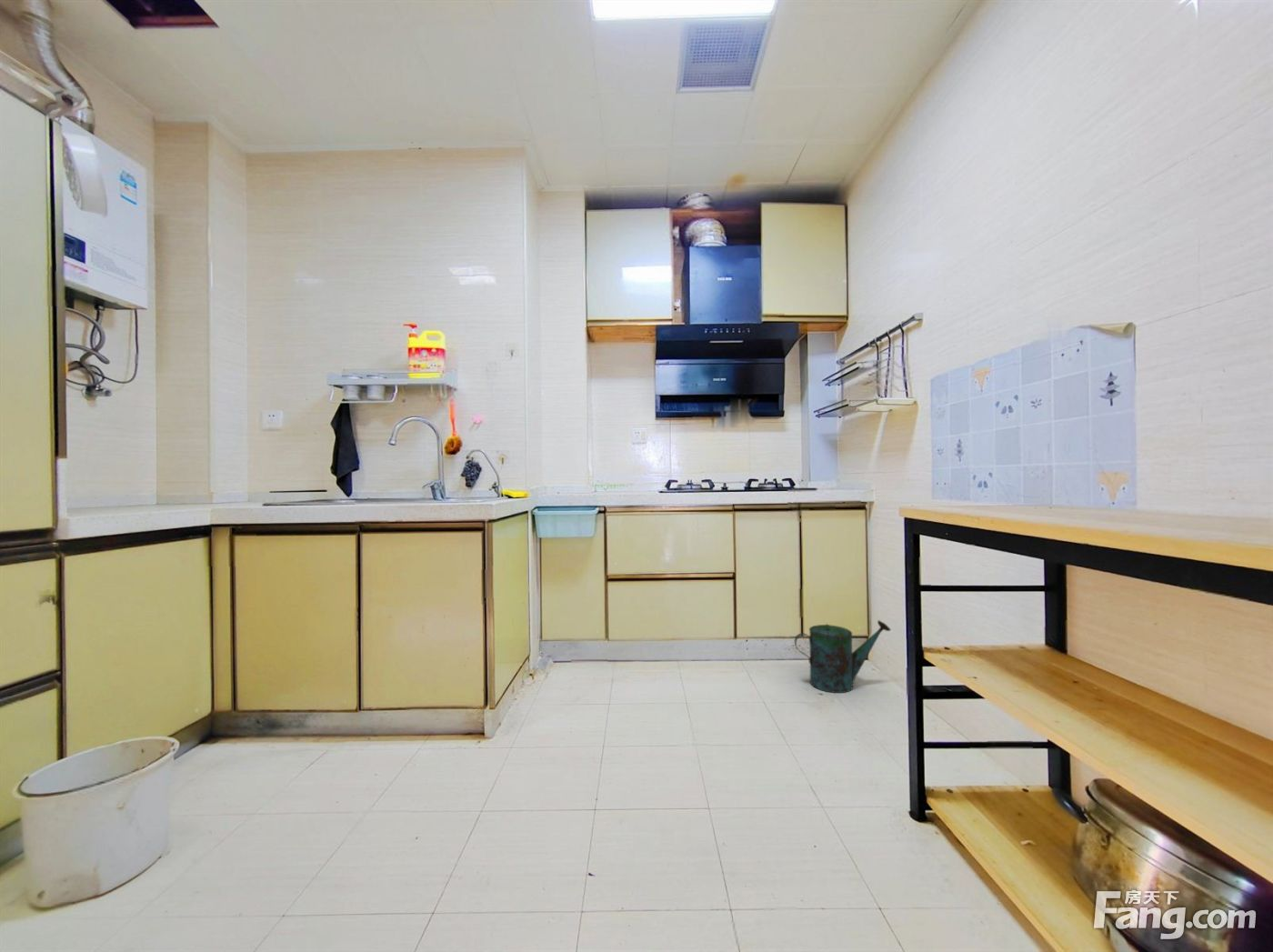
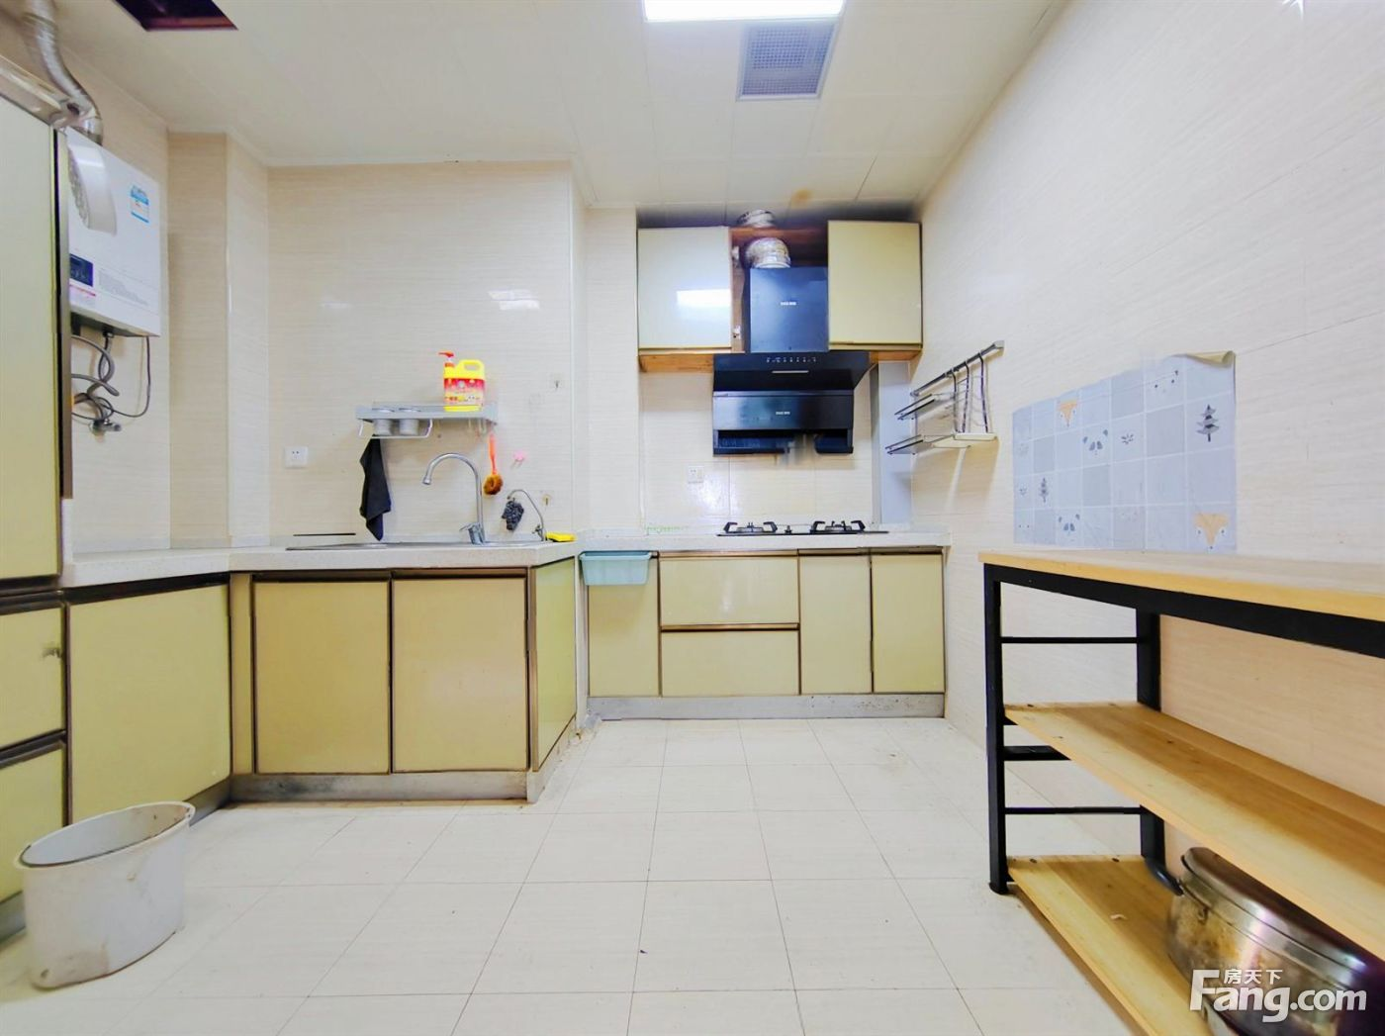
- watering can (842, 652)
